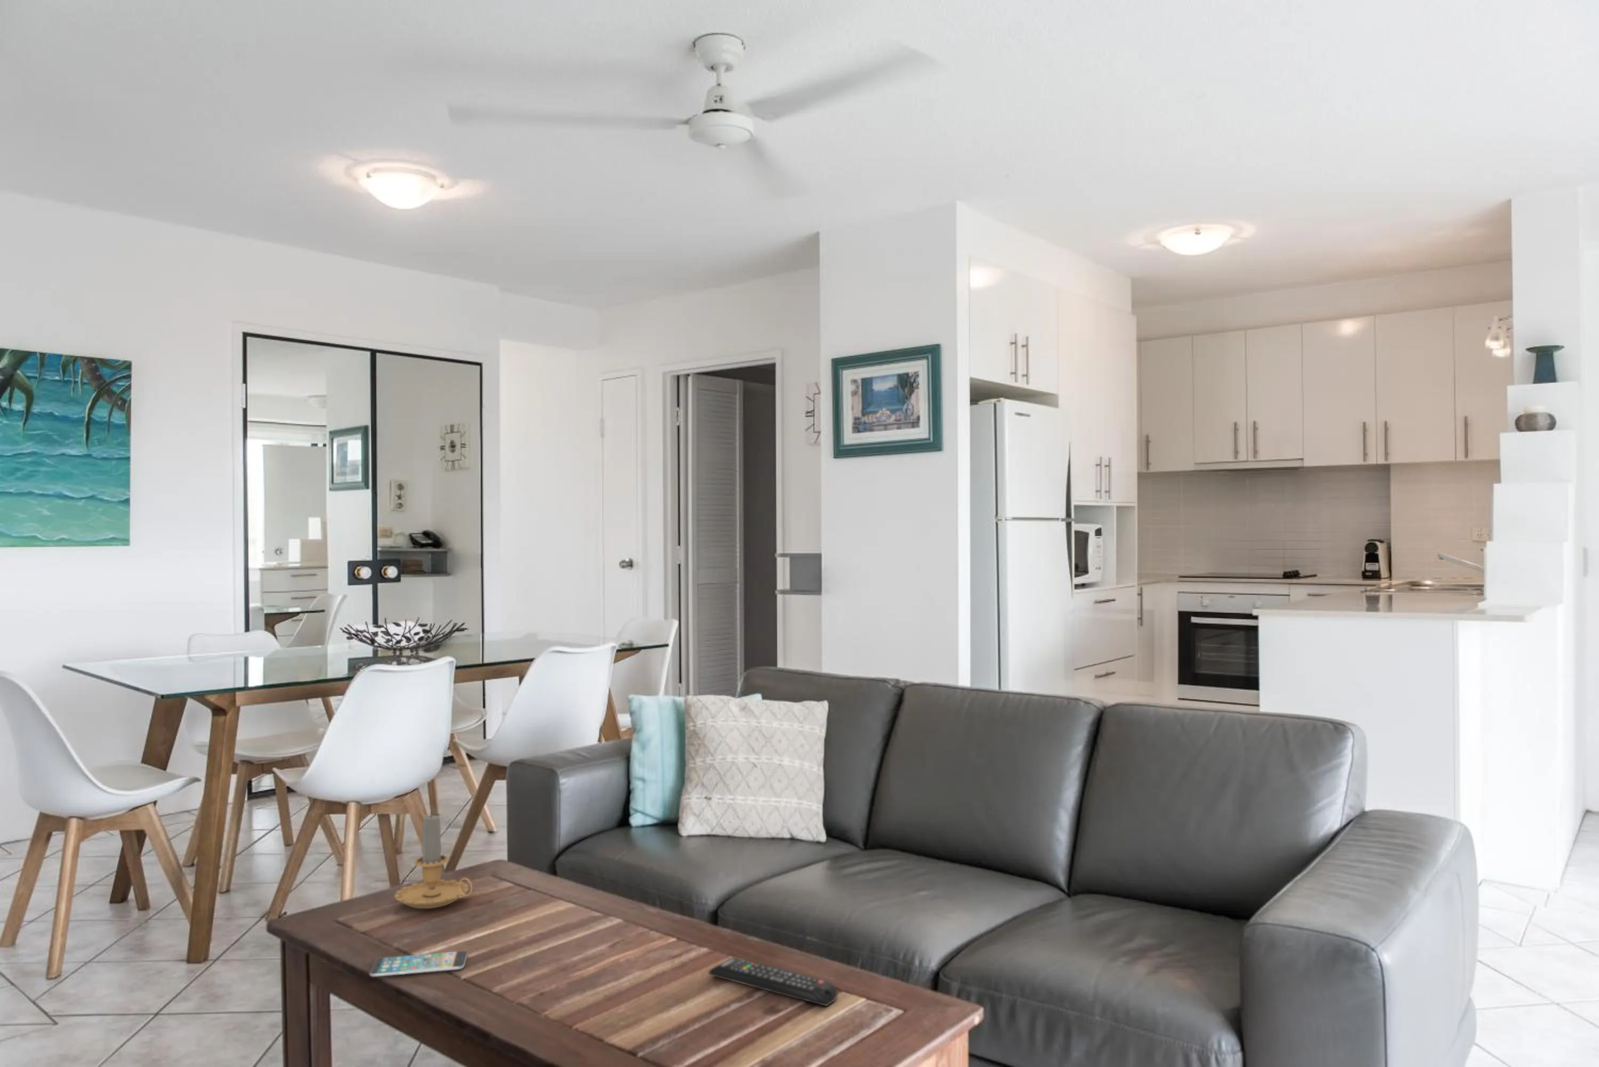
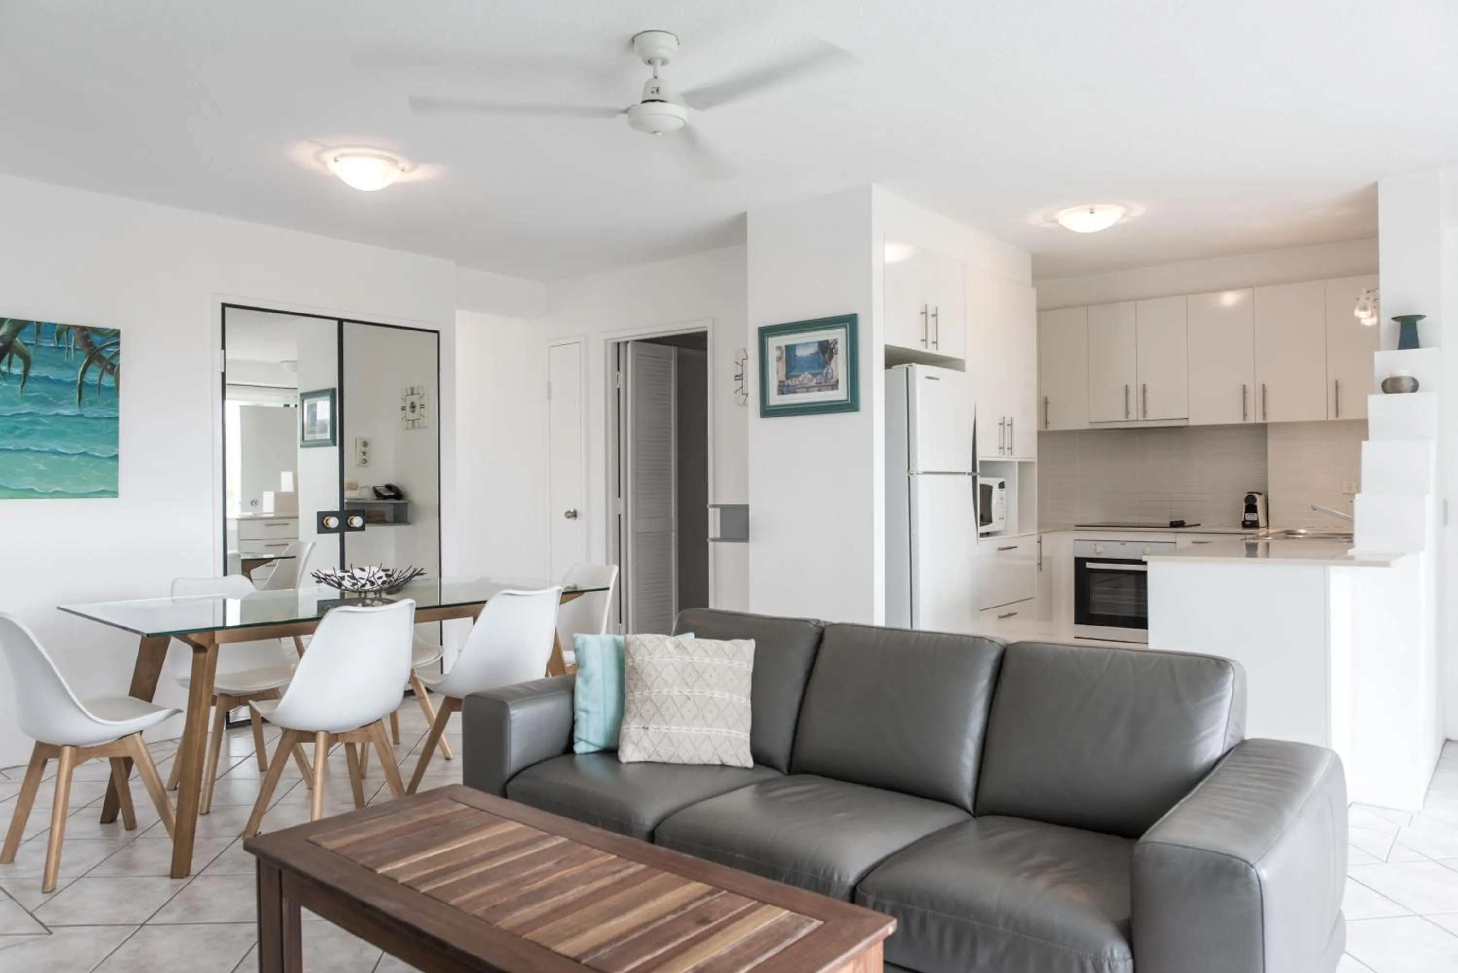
- remote control (772, 980)
- candle (438, 859)
- smartphone (419, 963)
